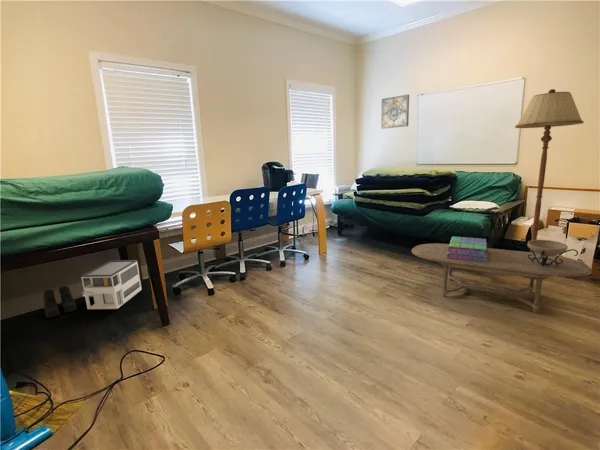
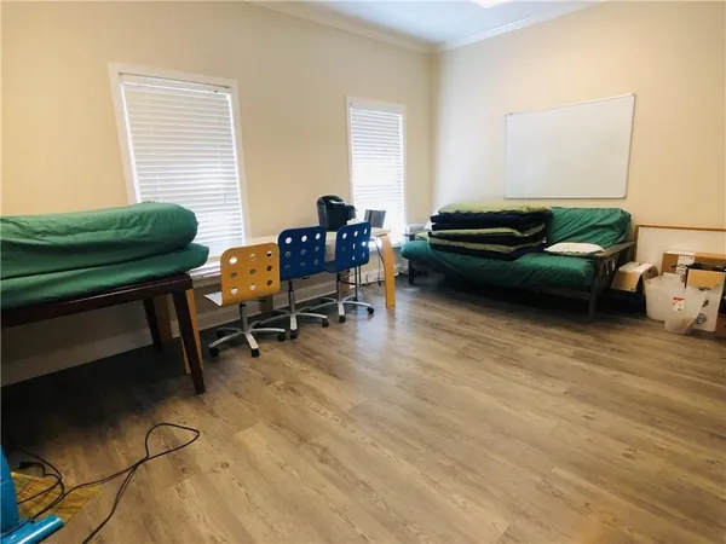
- architectural model (112, 283)
- floor lamp (539, 187)
- boots (61, 299)
- decorative bowl (545, 254)
- stack of books (467, 247)
- coffee table (489, 271)
- wall art (394, 112)
